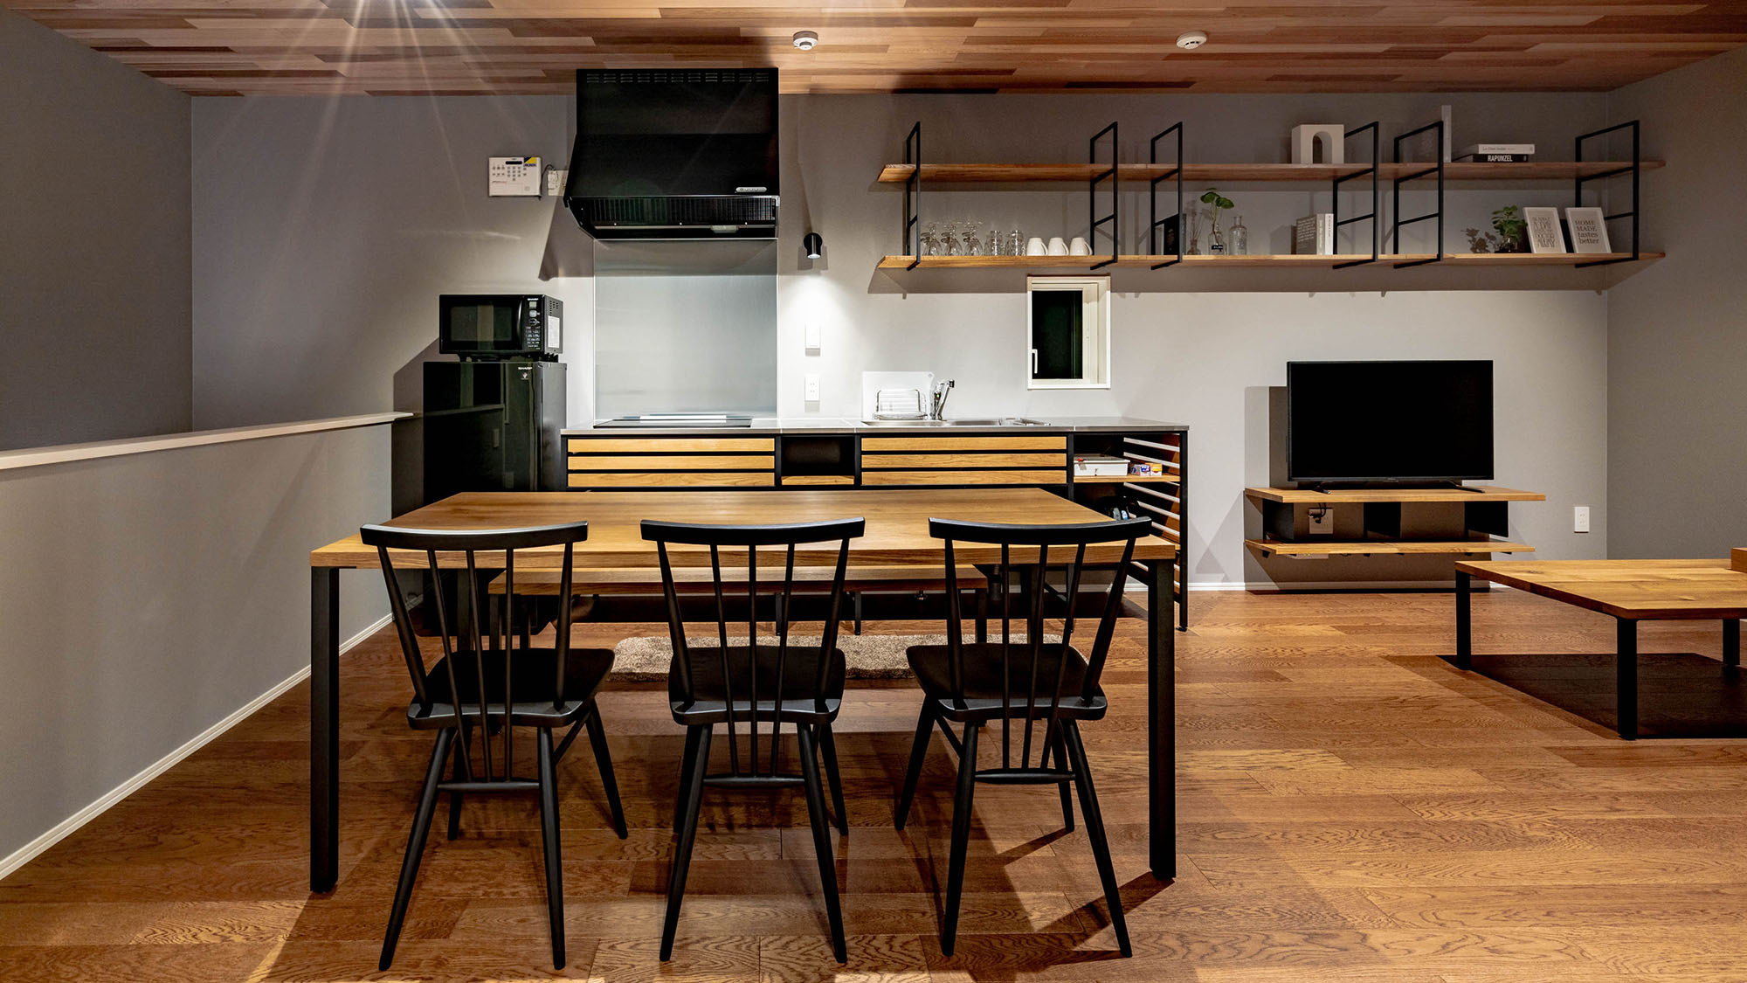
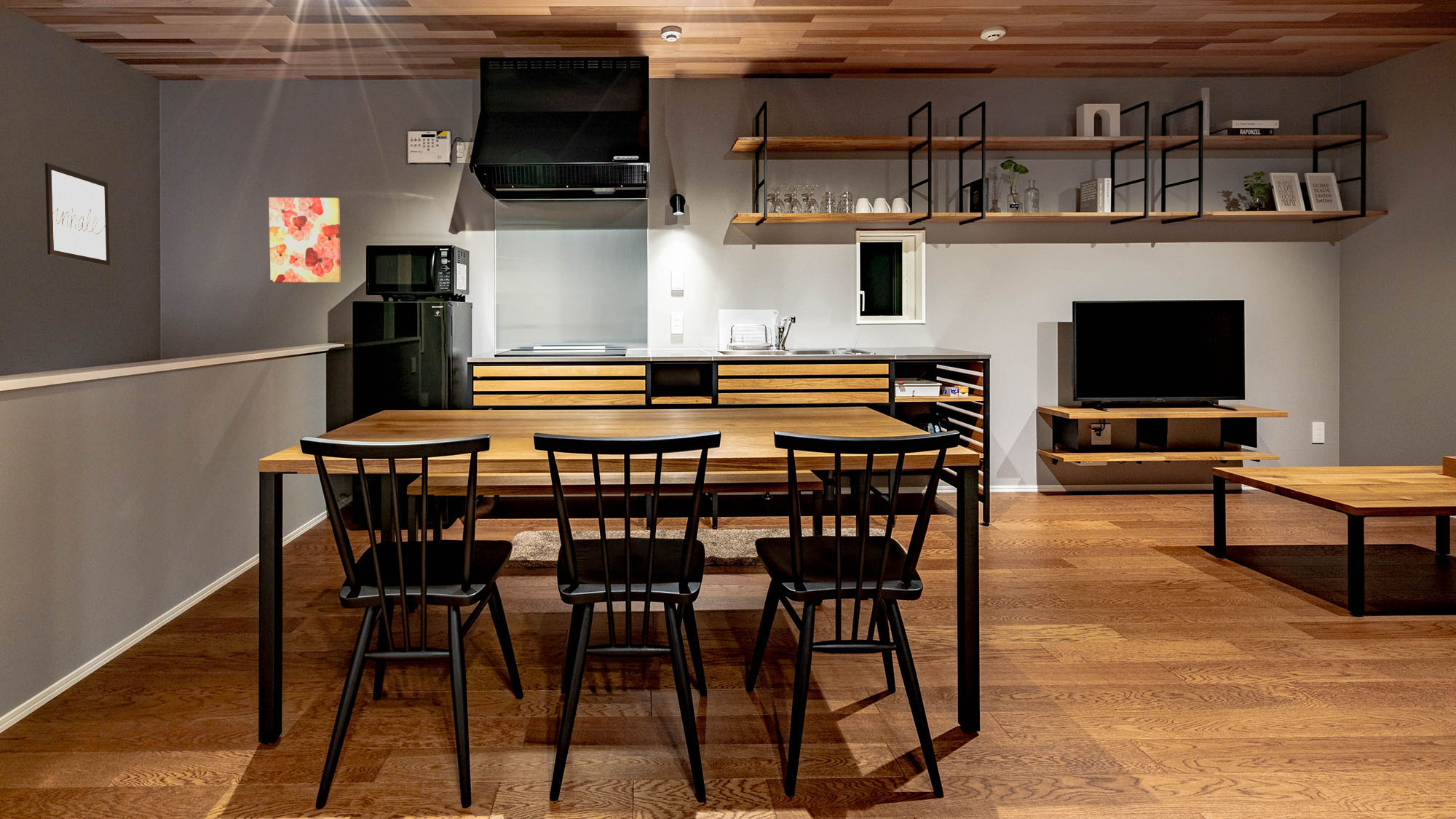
+ wall art (79, 217)
+ wall art (305, 240)
